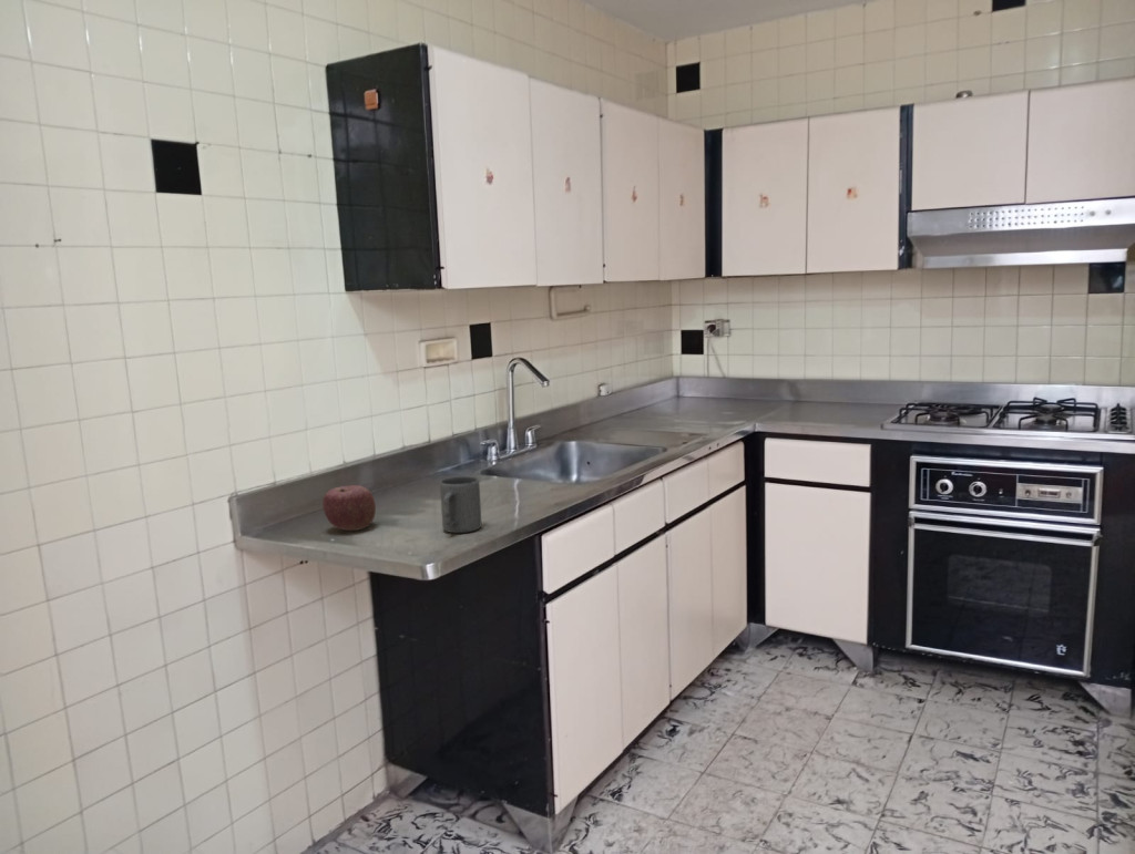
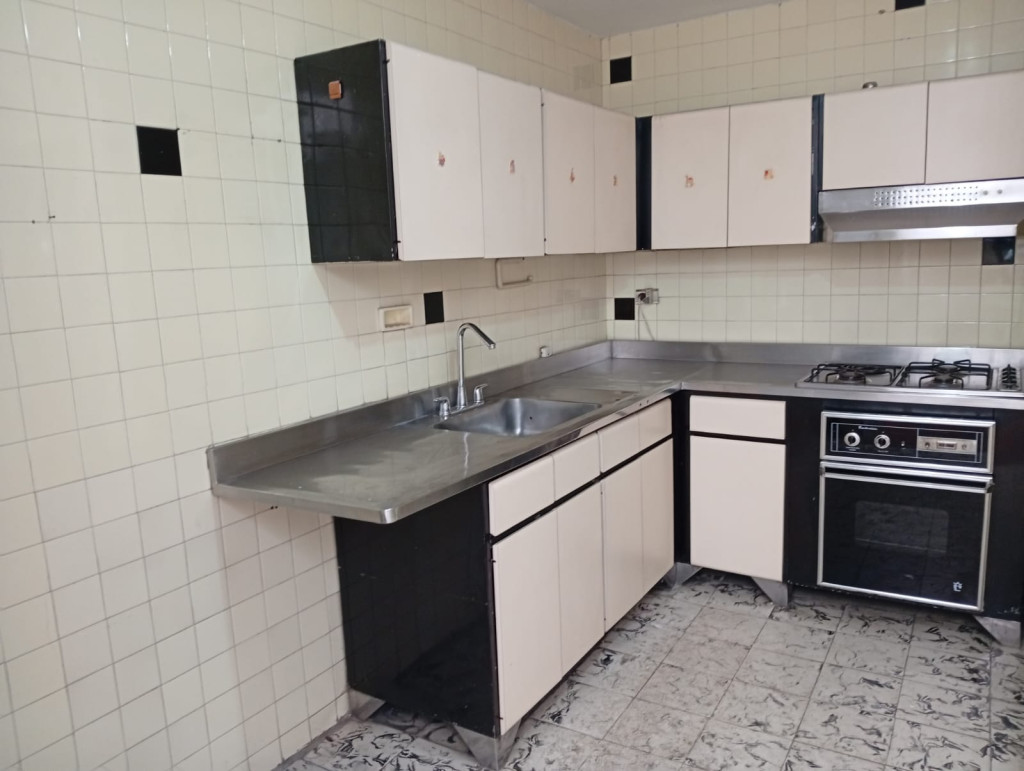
- mug (458, 506)
- apple (349, 507)
